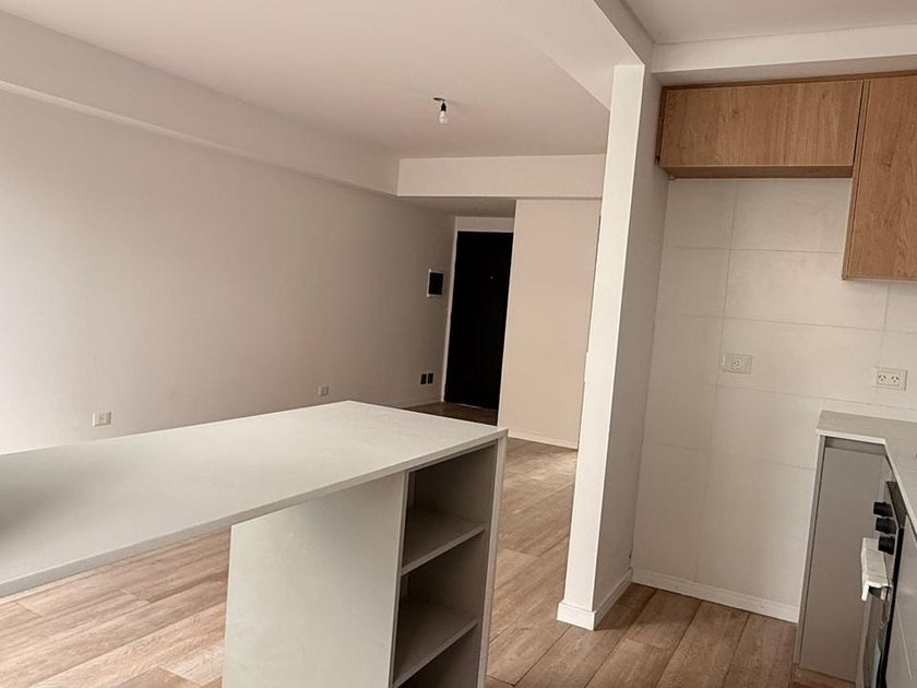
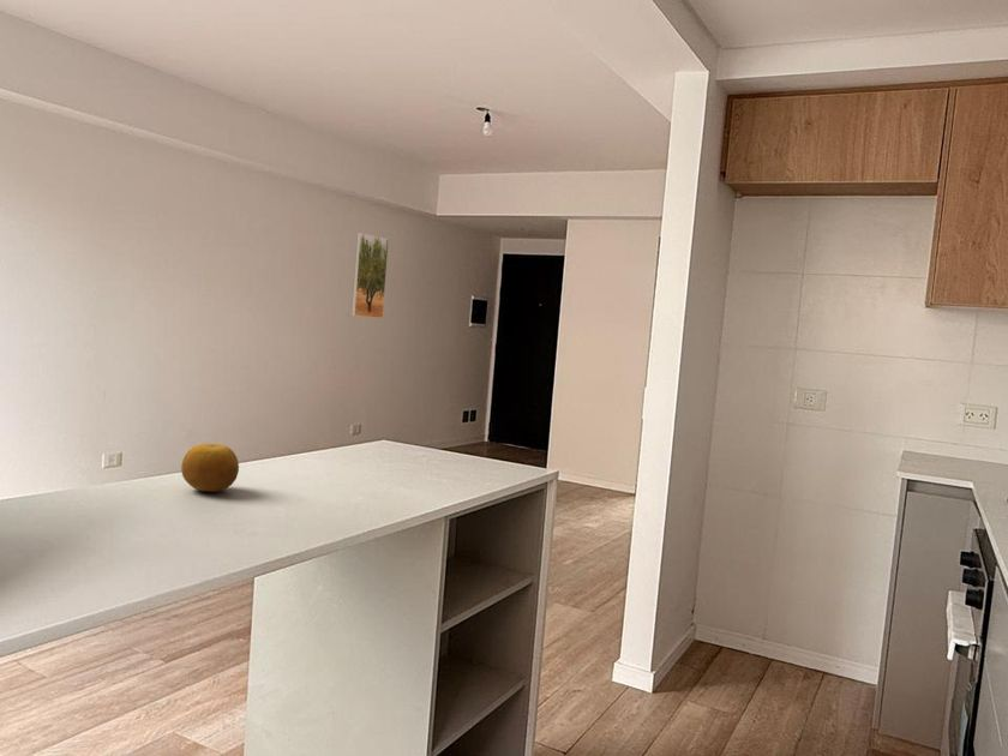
+ fruit (210, 467)
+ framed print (370, 276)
